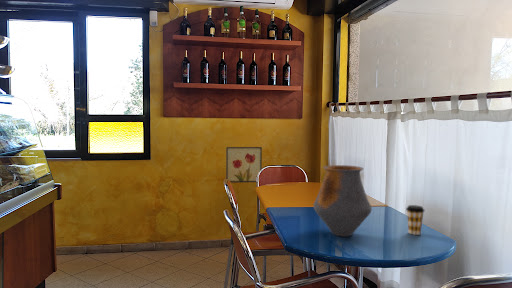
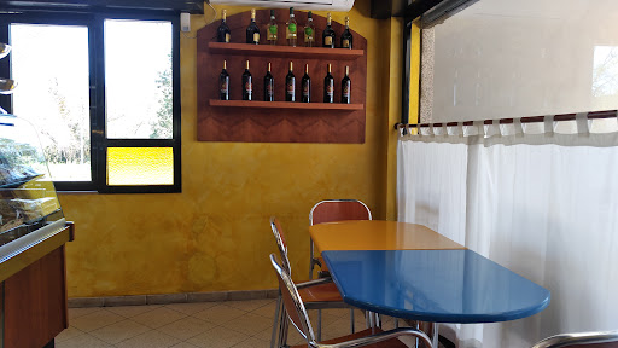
- coffee cup (414, 219)
- wall art (243, 164)
- vase (342, 200)
